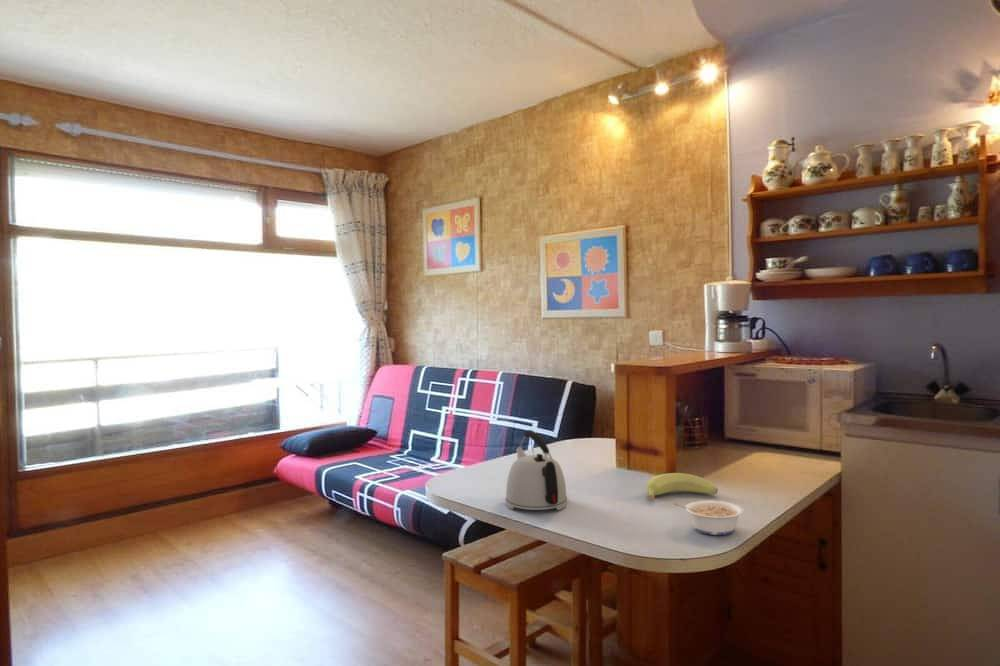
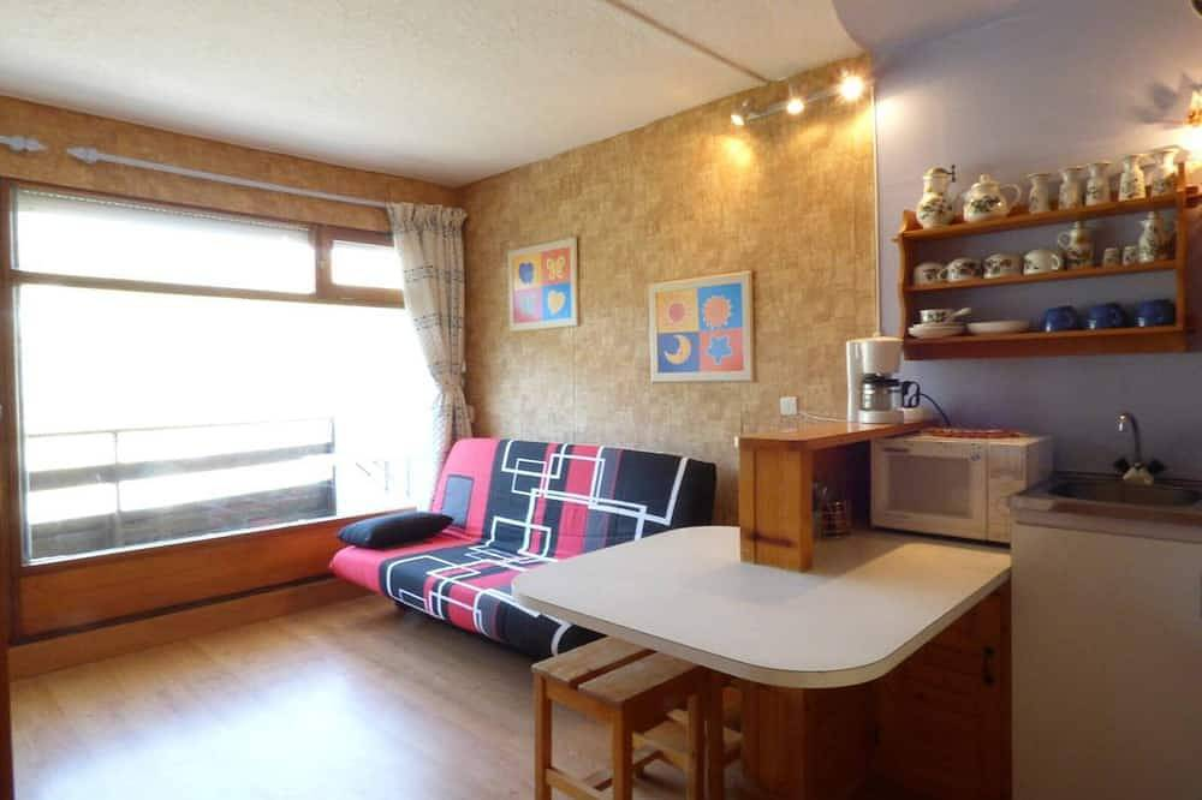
- kettle (534, 467)
- legume (712, 516)
- banana (676, 486)
